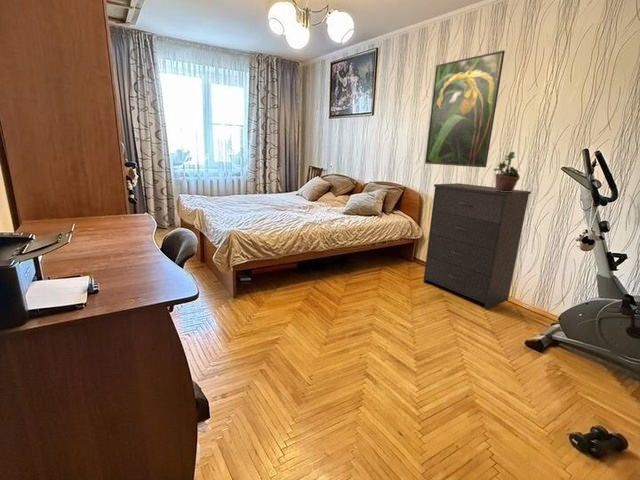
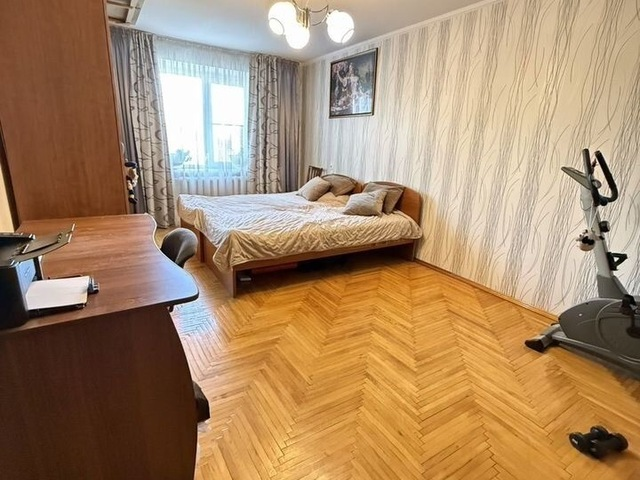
- potted plant (508, 169)
- dresser (470, 241)
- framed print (460, 114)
